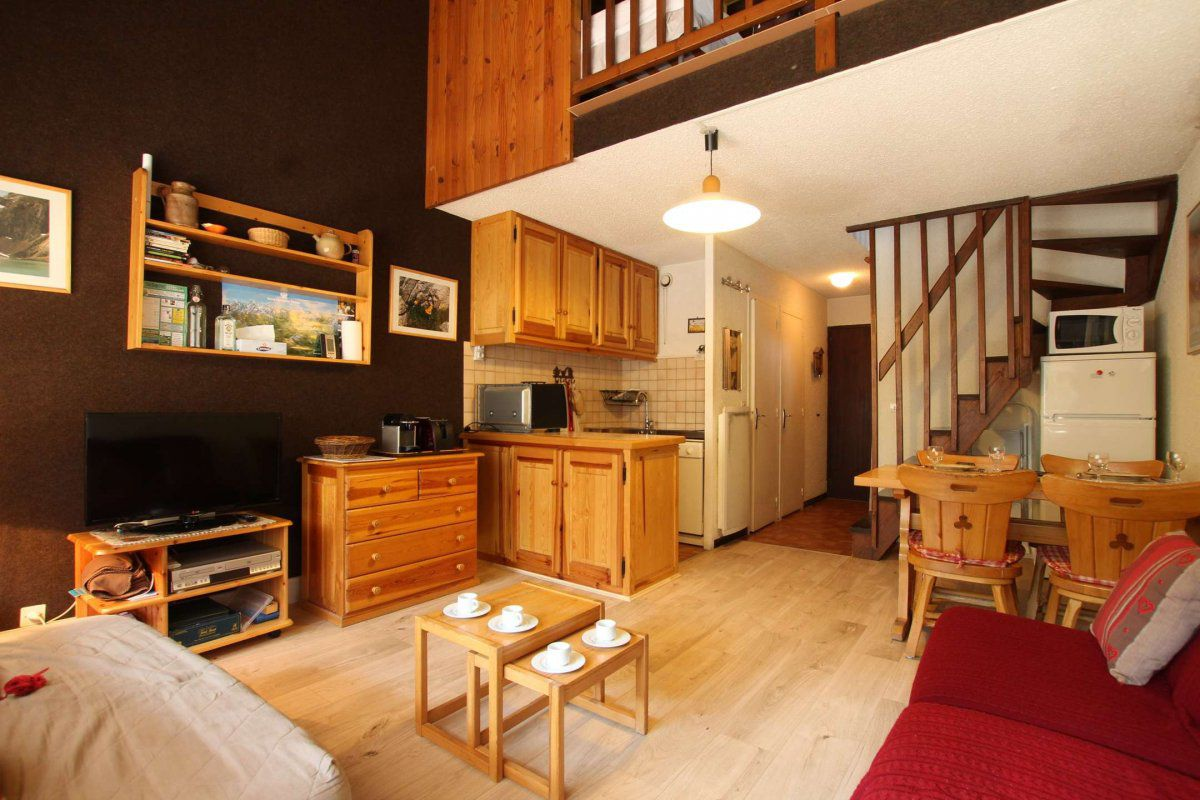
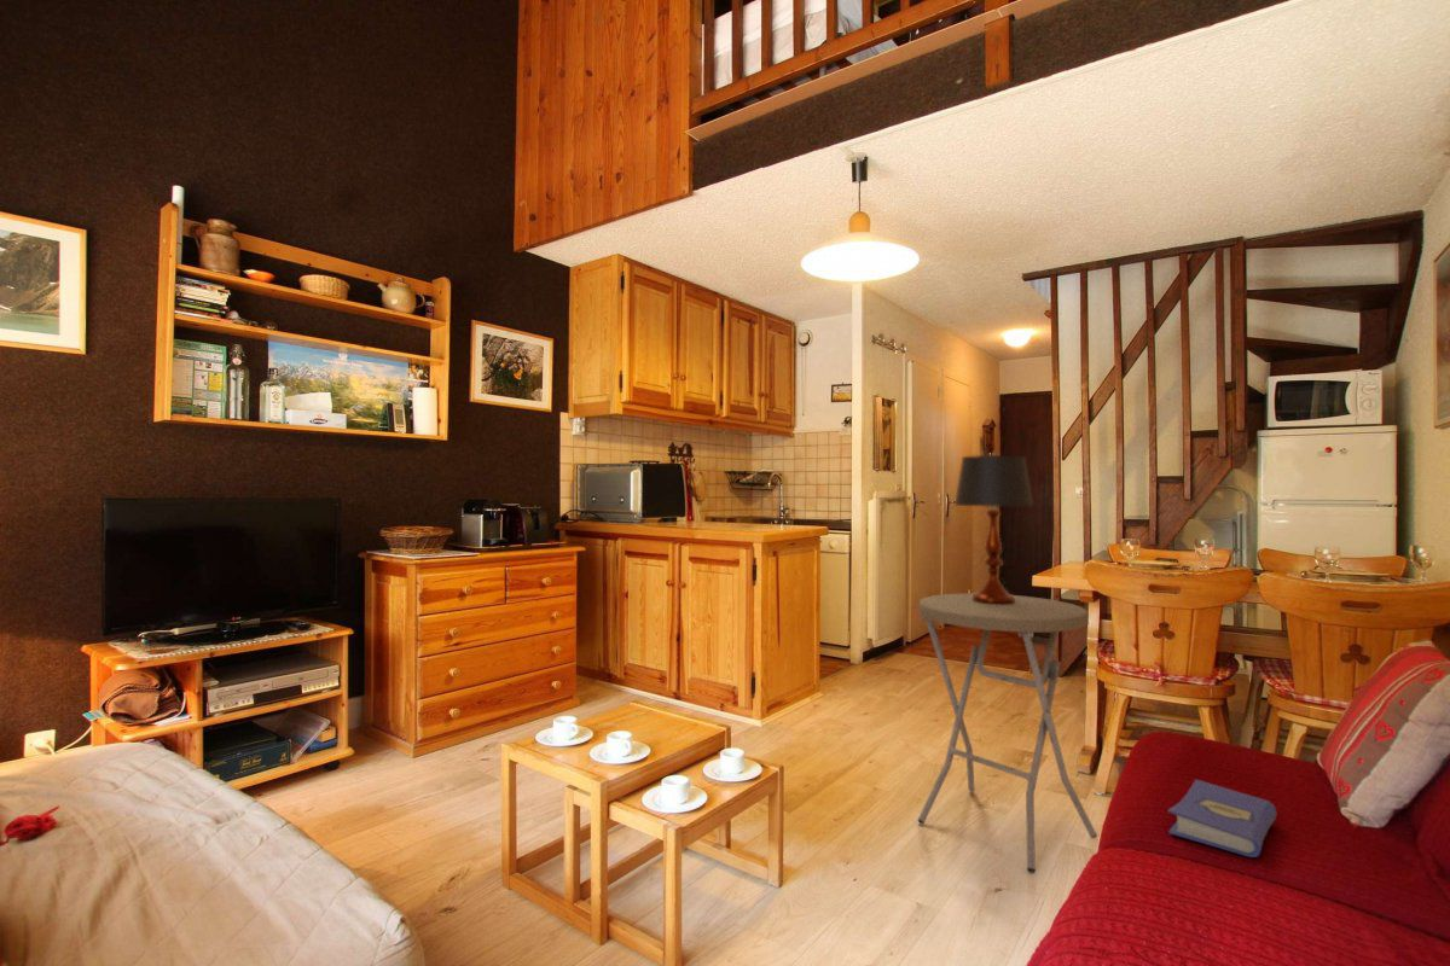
+ side table (965, 728)
+ table lamp (993, 528)
+ hardcover book (1223, 816)
